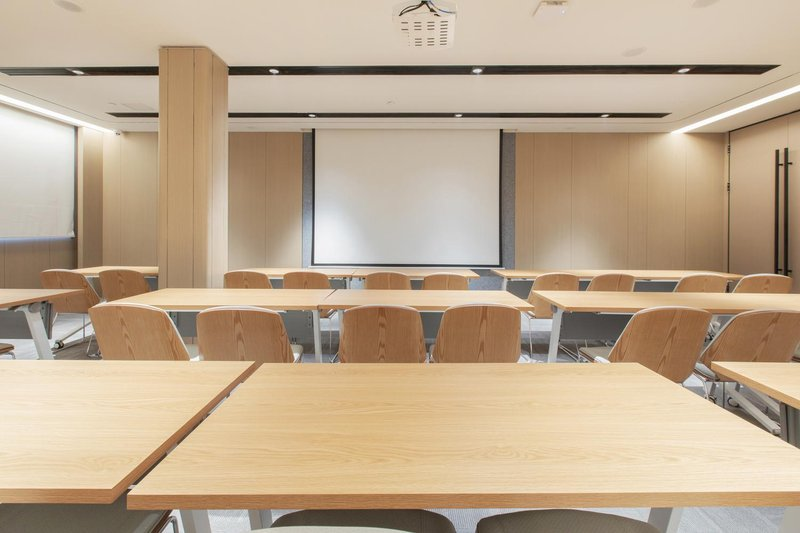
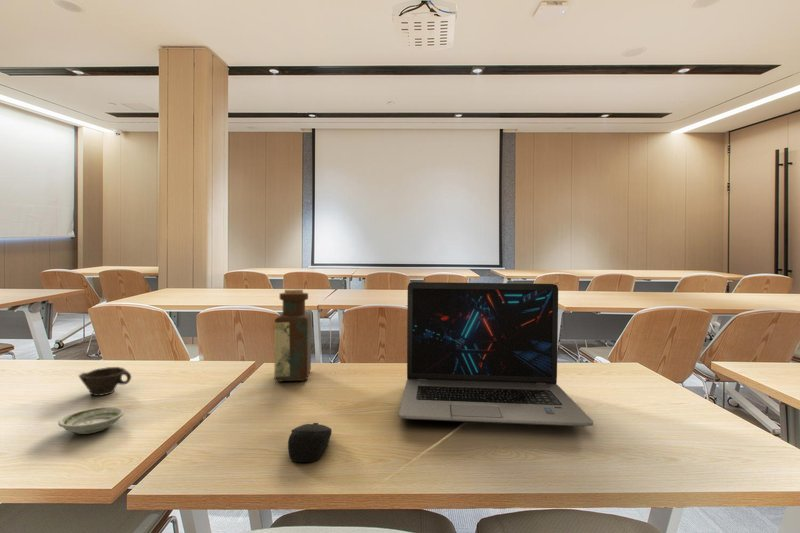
+ laptop (487, 346)
+ saucer (92, 421)
+ cup (105, 382)
+ computer mouse (310, 436)
+ bottle (293, 333)
